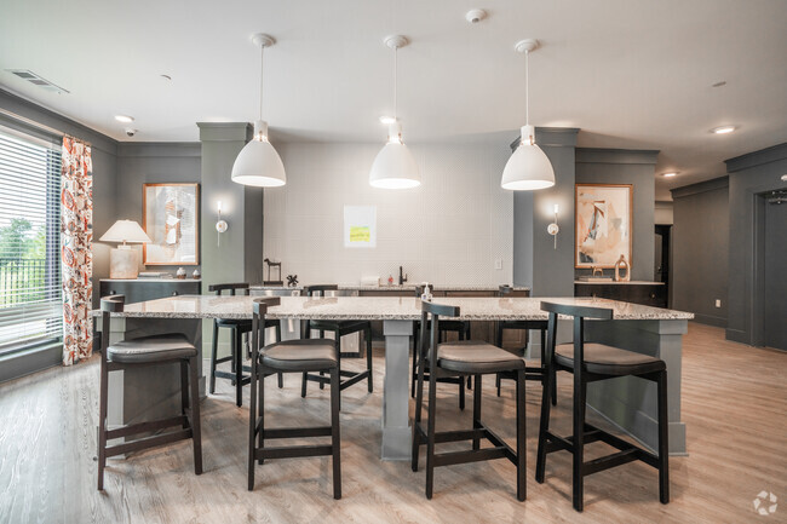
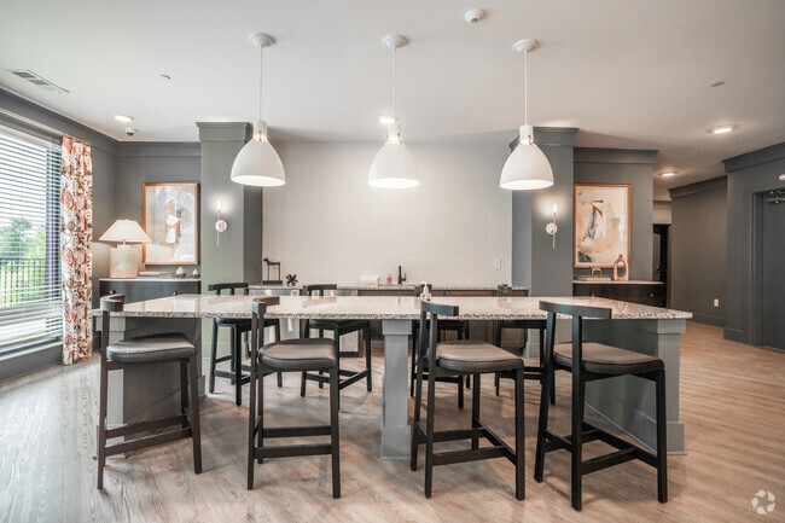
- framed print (360, 226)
